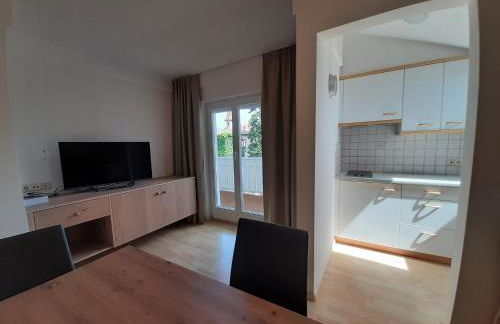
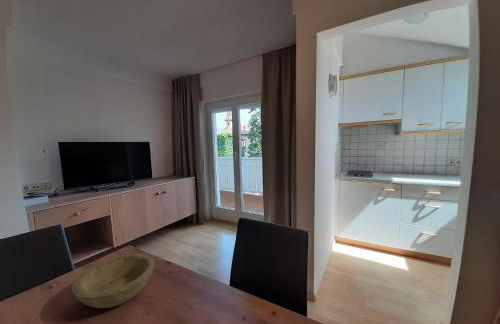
+ bowl (117, 282)
